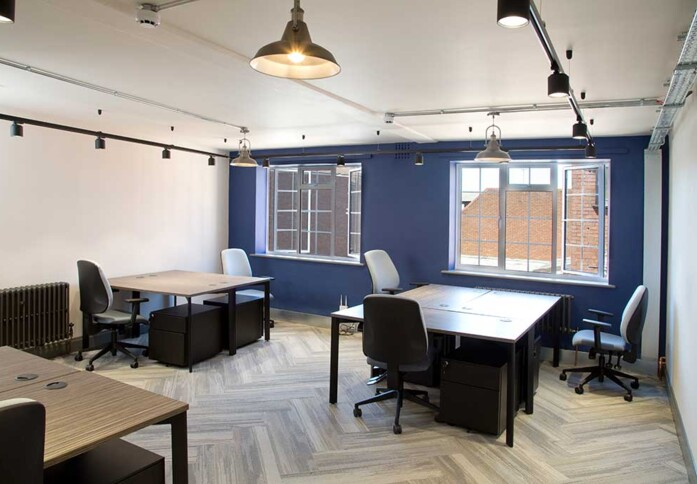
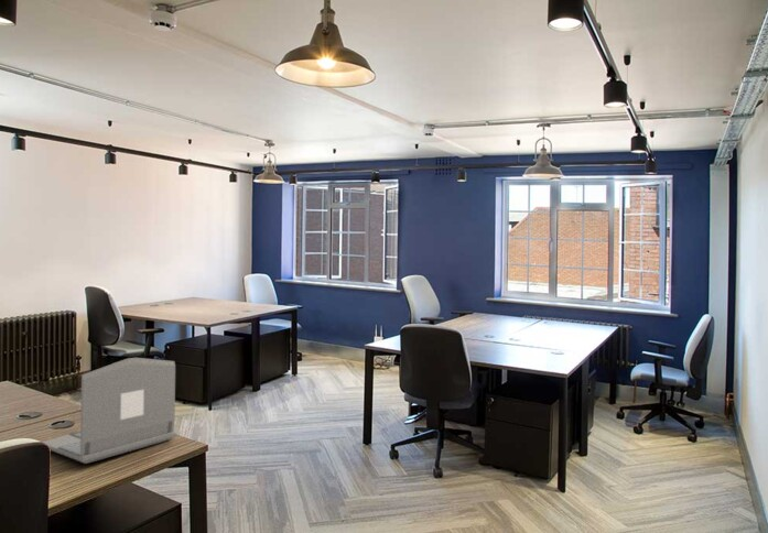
+ laptop (108, 399)
